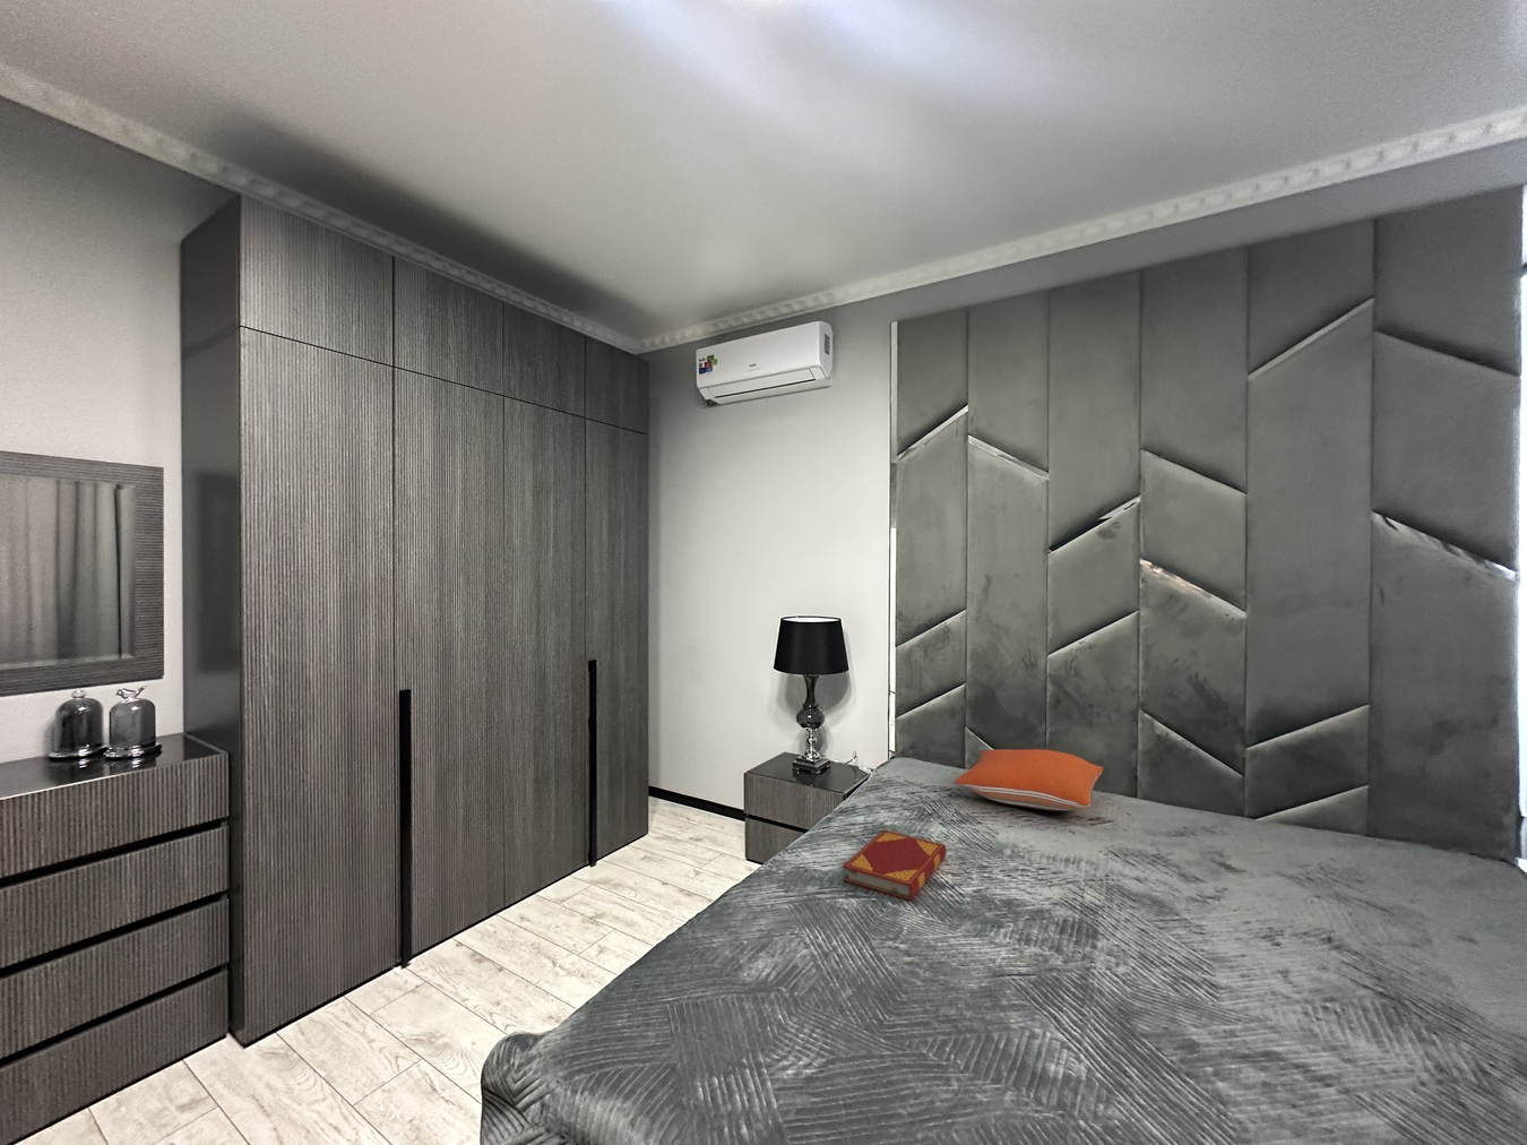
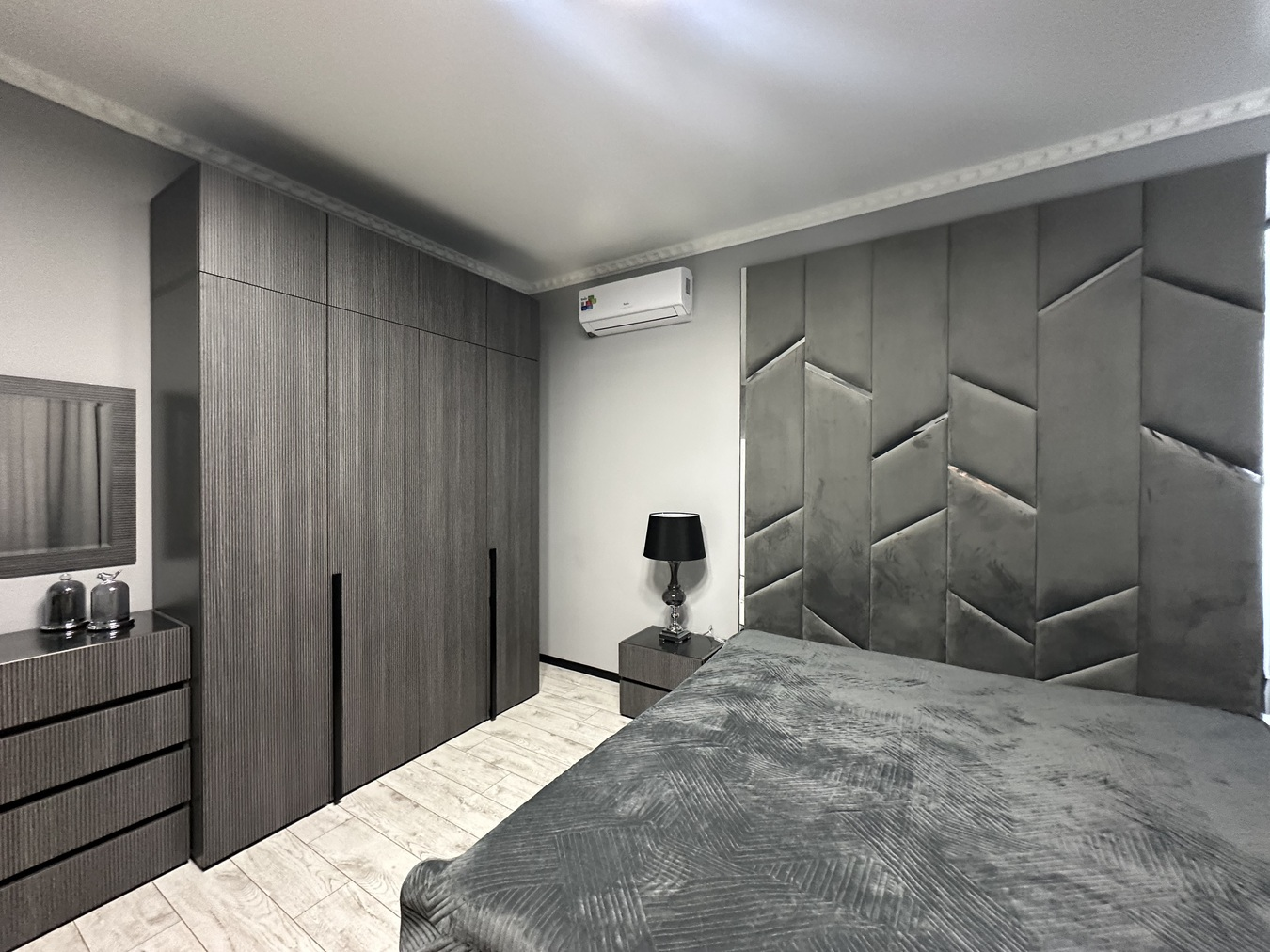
- pillow (1029, 776)
- hardback book (896, 861)
